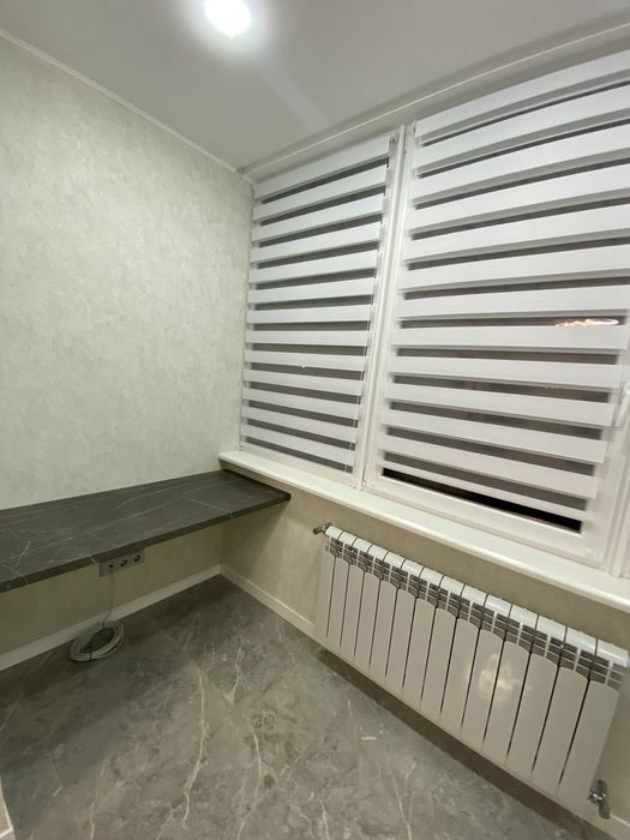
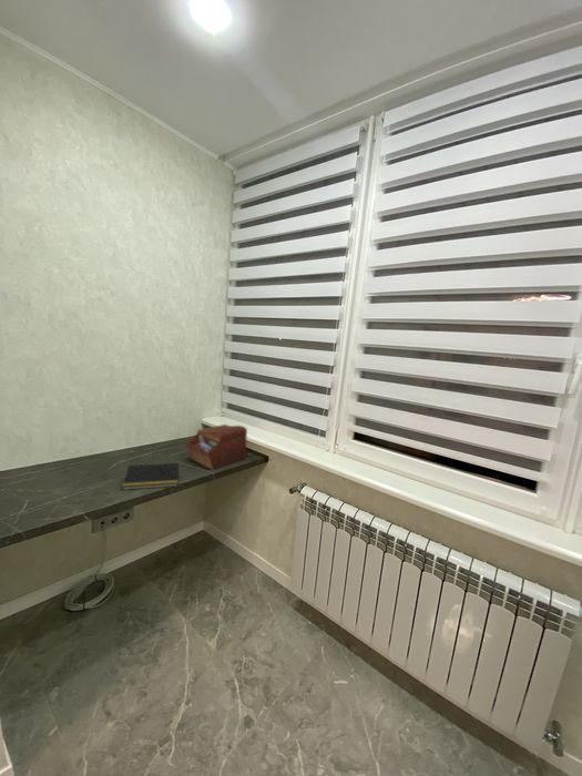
+ notepad (152, 476)
+ sewing box (216, 443)
